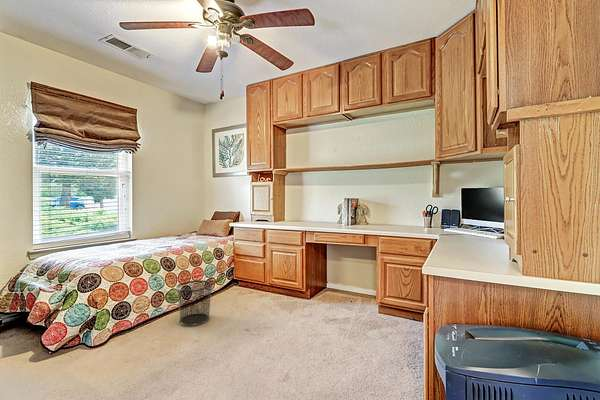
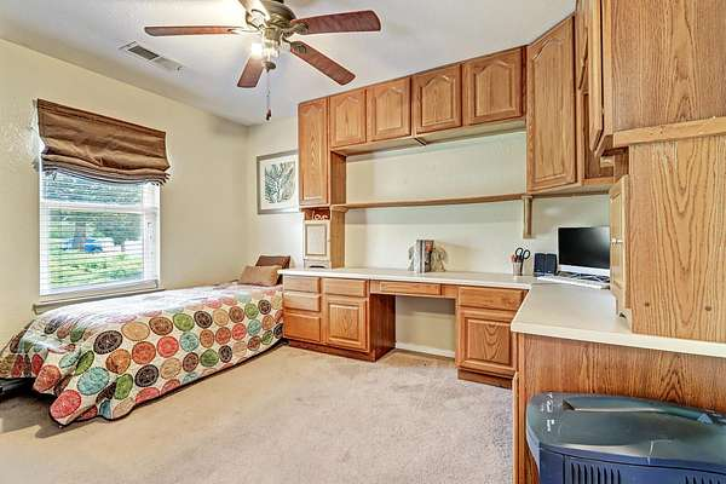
- waste bin (194, 302)
